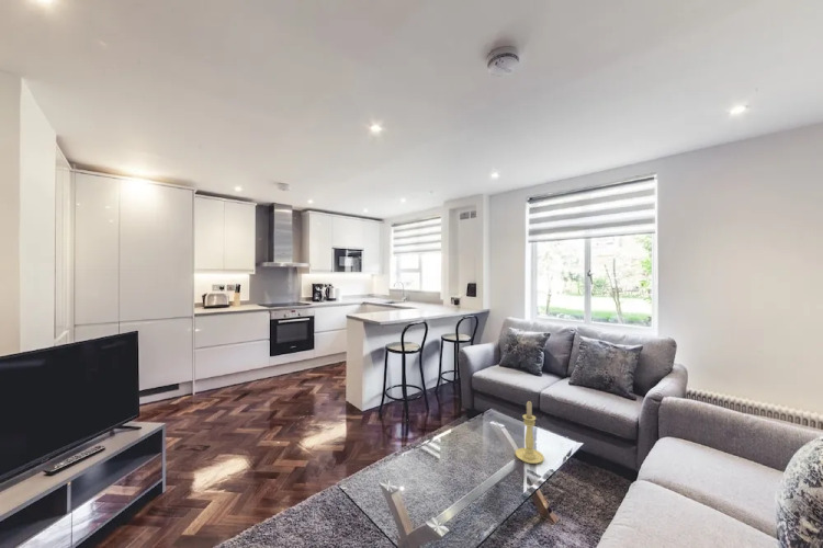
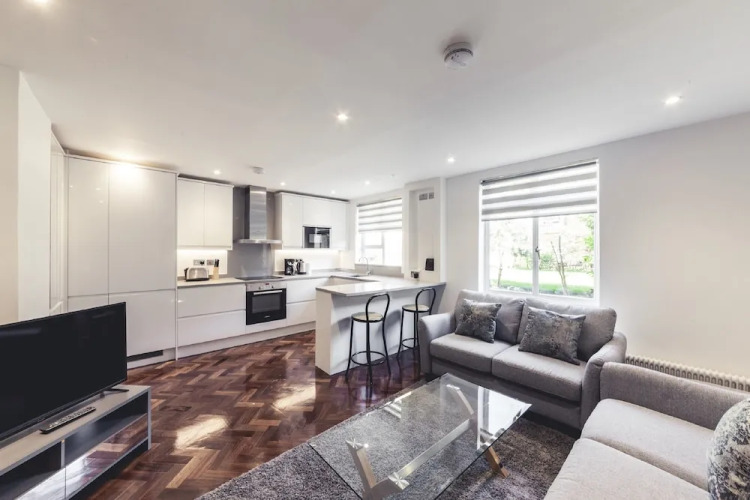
- candle holder (529, 429)
